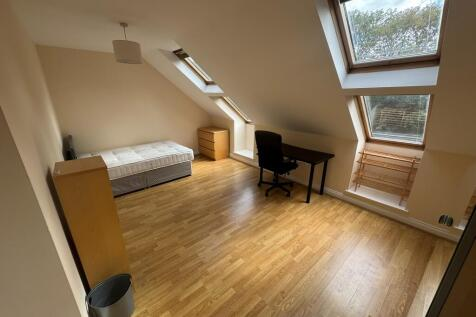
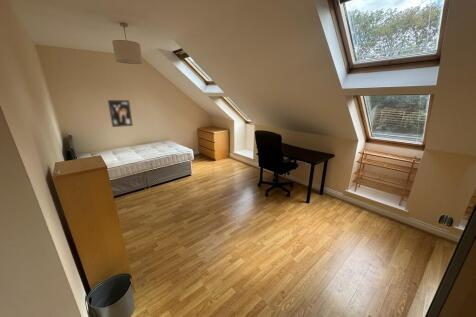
+ wall art (120, 113)
